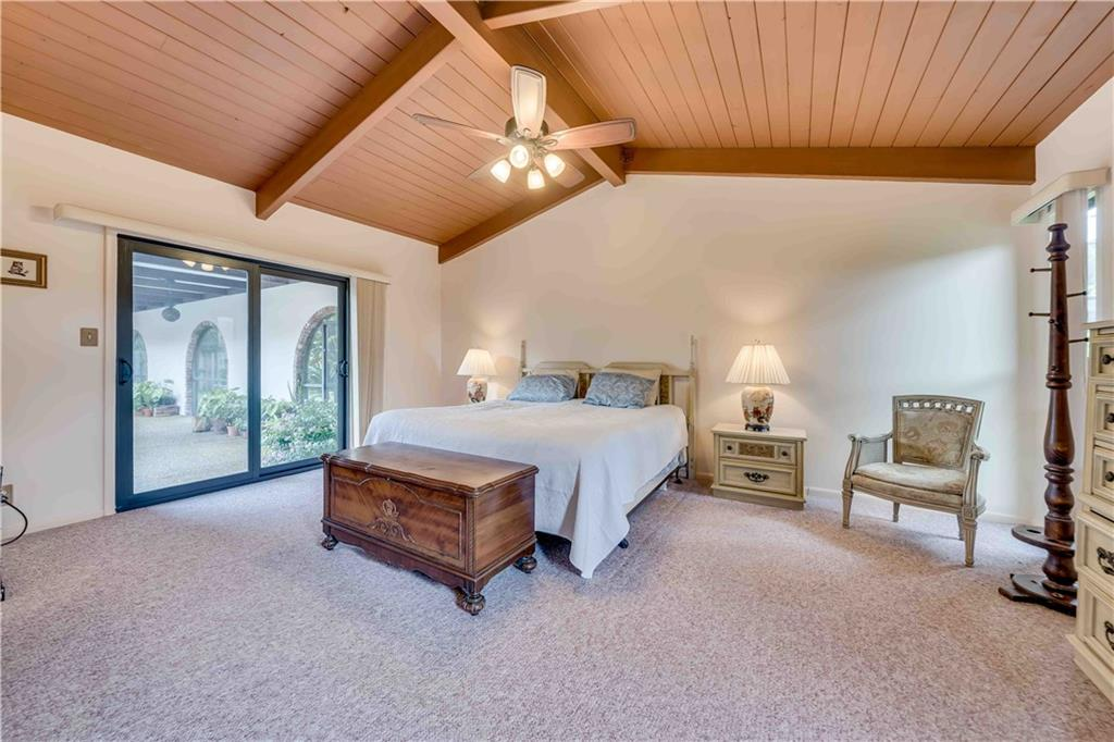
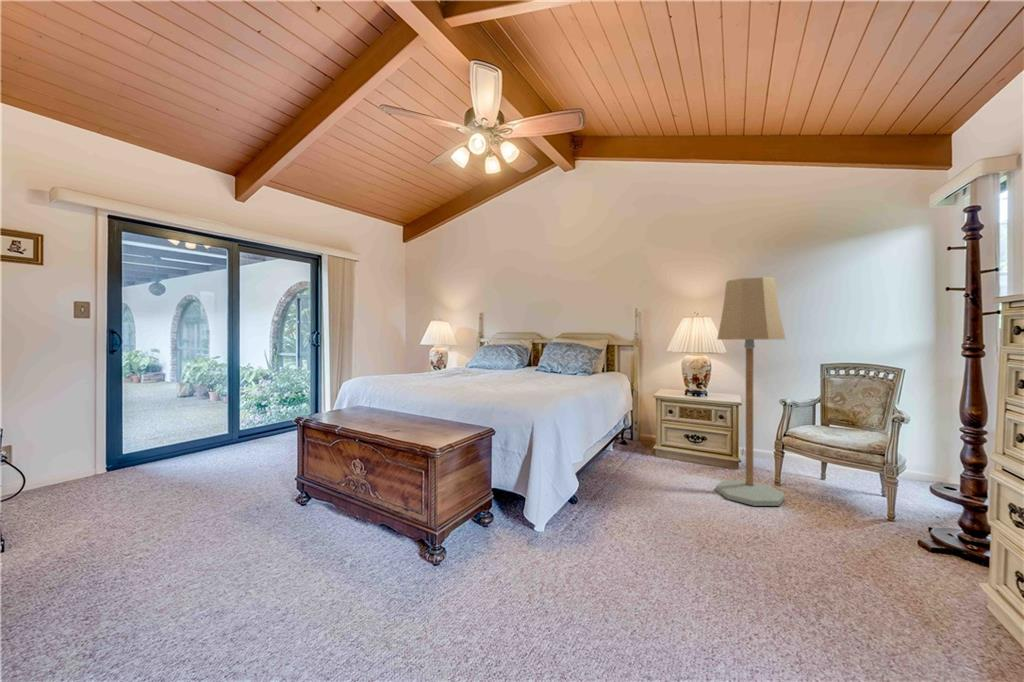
+ floor lamp (749, 387)
